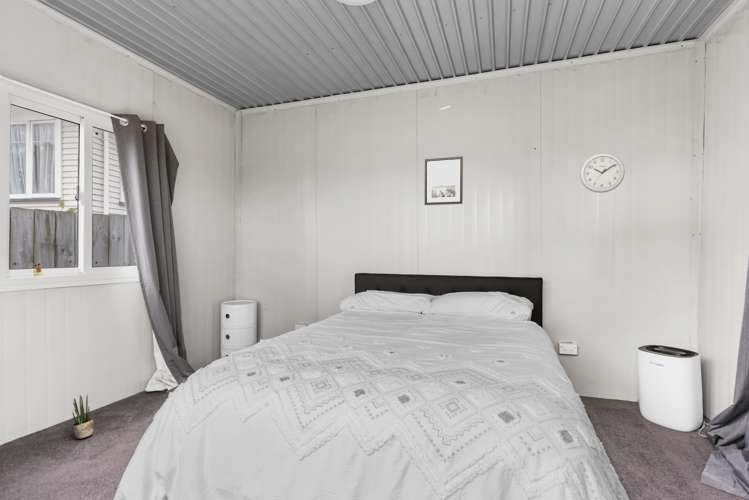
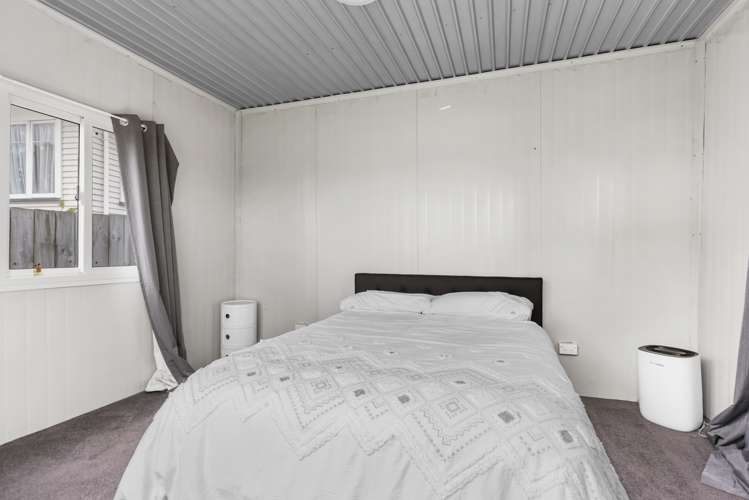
- potted plant (81, 415)
- wall clock (601, 172)
- wall art (443, 181)
